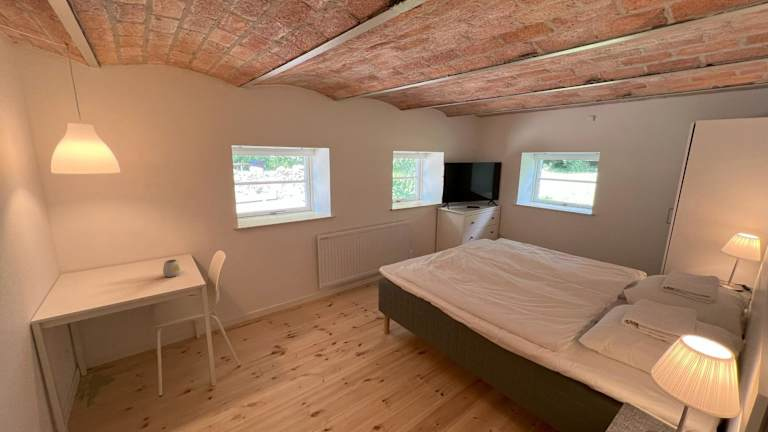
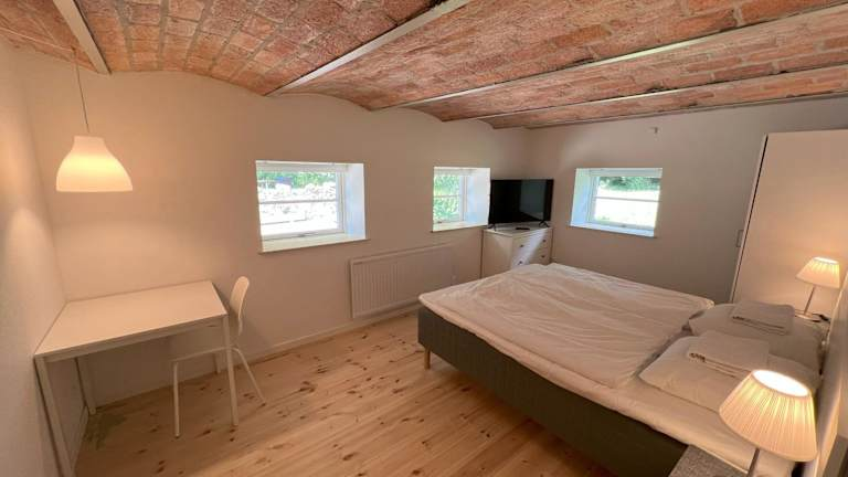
- mug (172, 267)
